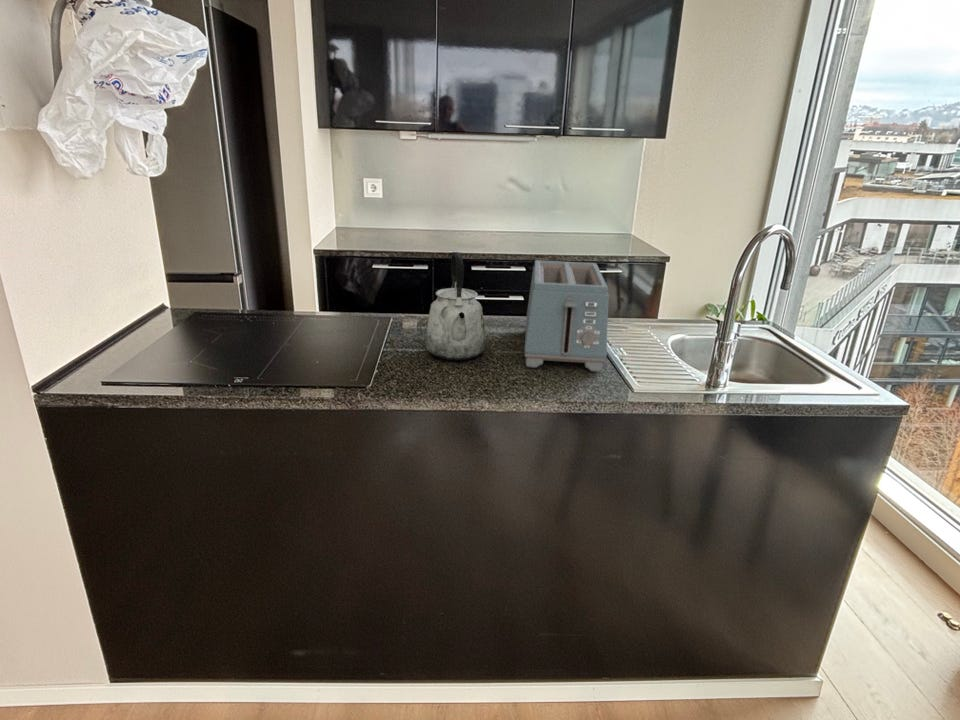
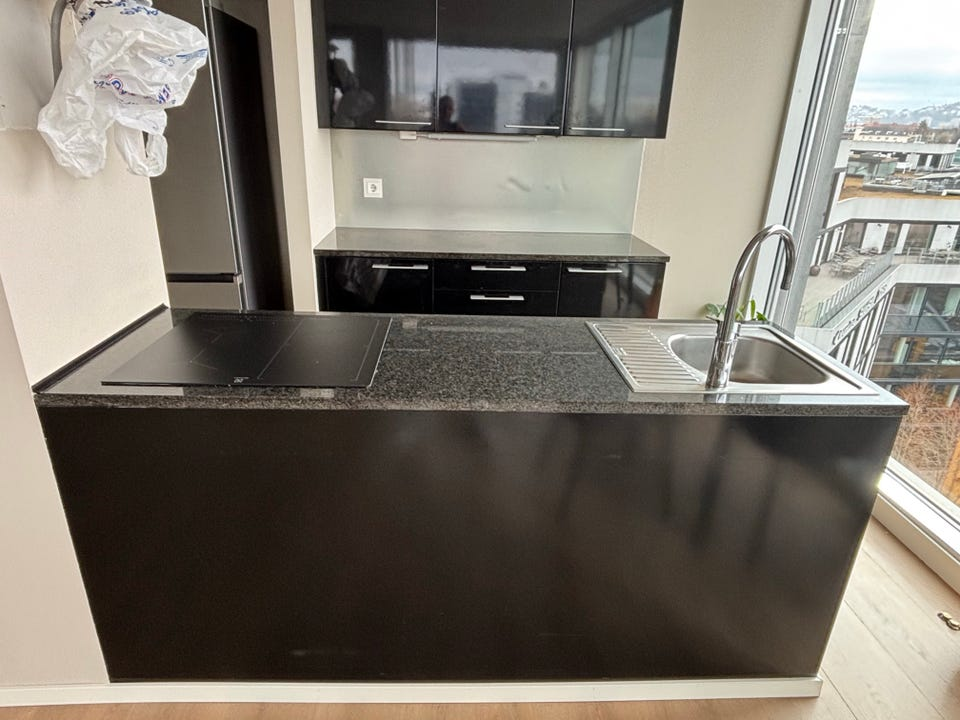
- toaster (564, 314)
- kettle (457, 308)
